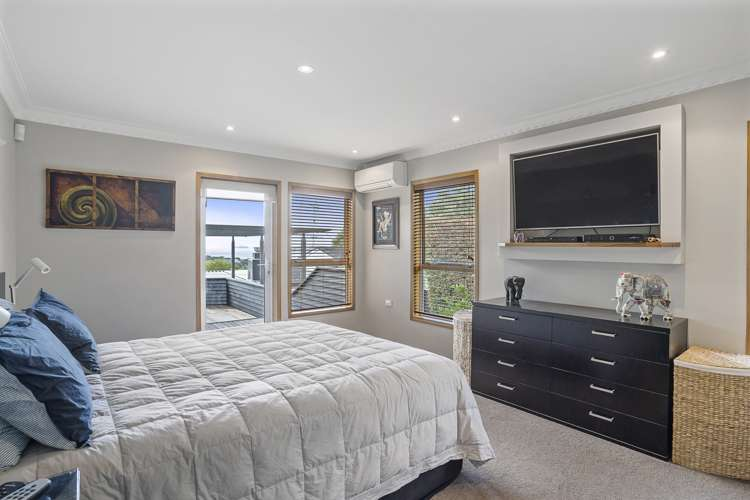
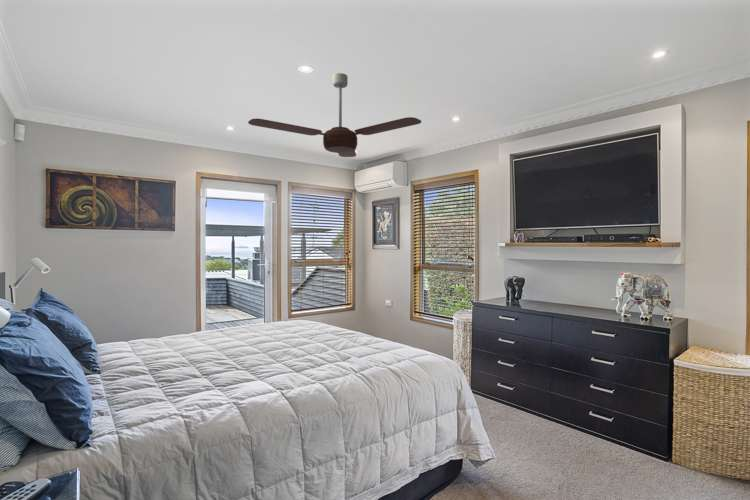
+ ceiling fan (339, 116)
